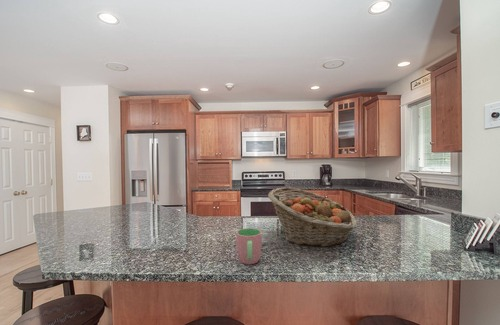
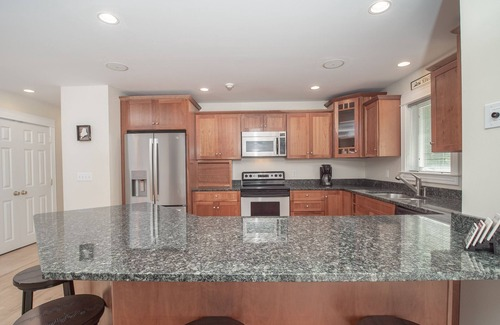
- fruit basket (311, 212)
- cup (249, 247)
